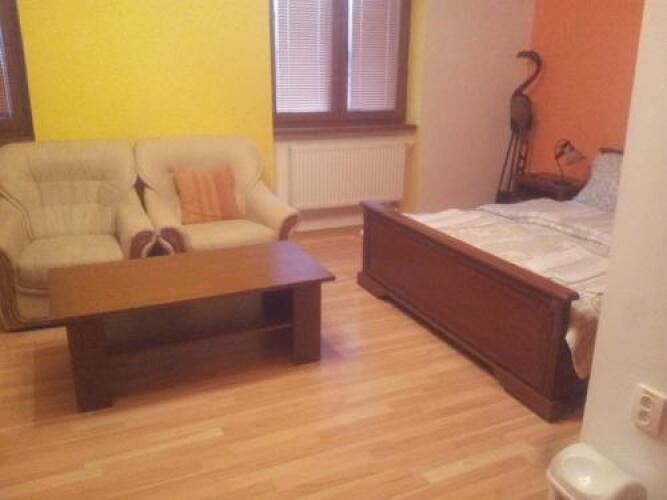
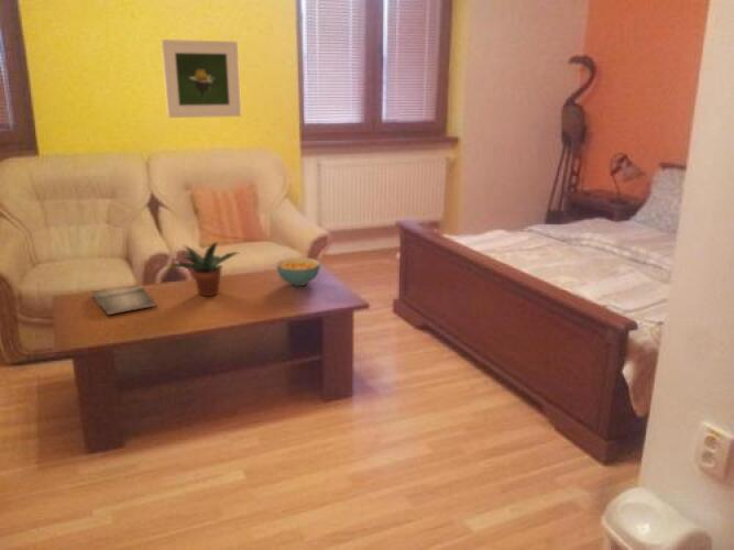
+ potted plant (206, 265)
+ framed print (202, 79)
+ cereal bowl (298, 273)
+ hardback book (123, 297)
